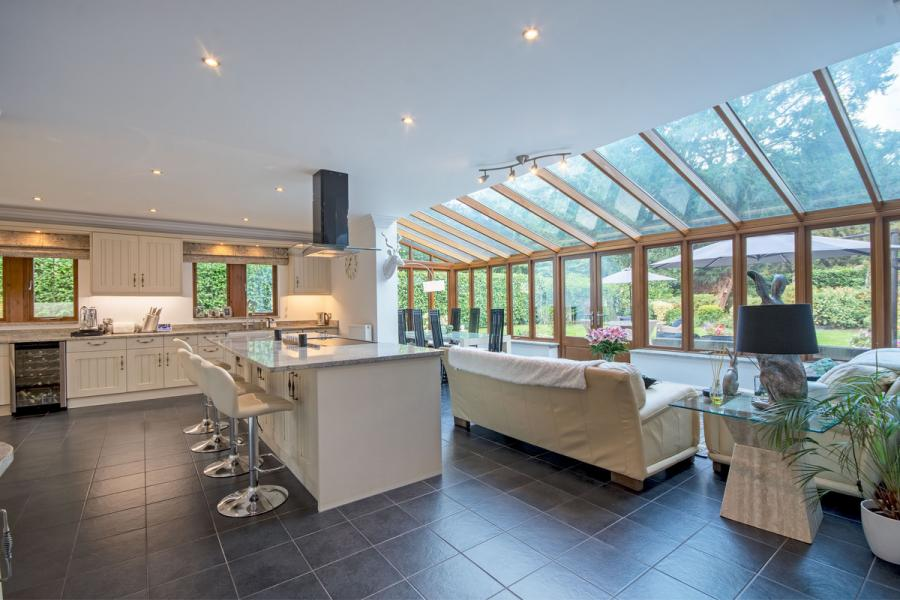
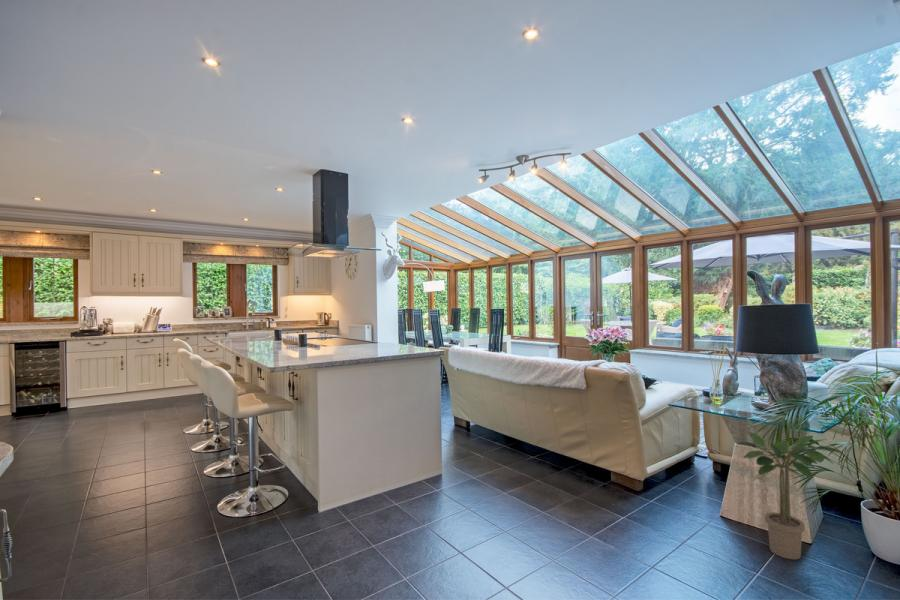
+ potted plant (788, 489)
